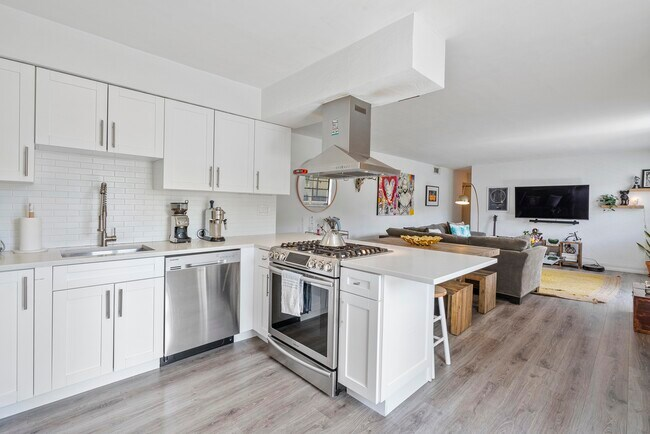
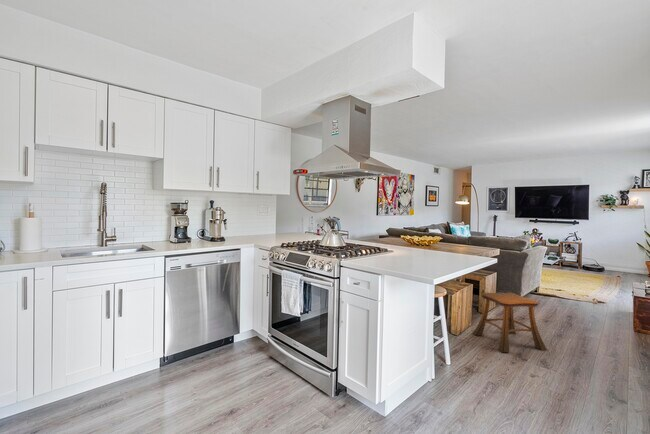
+ stool (508, 319)
